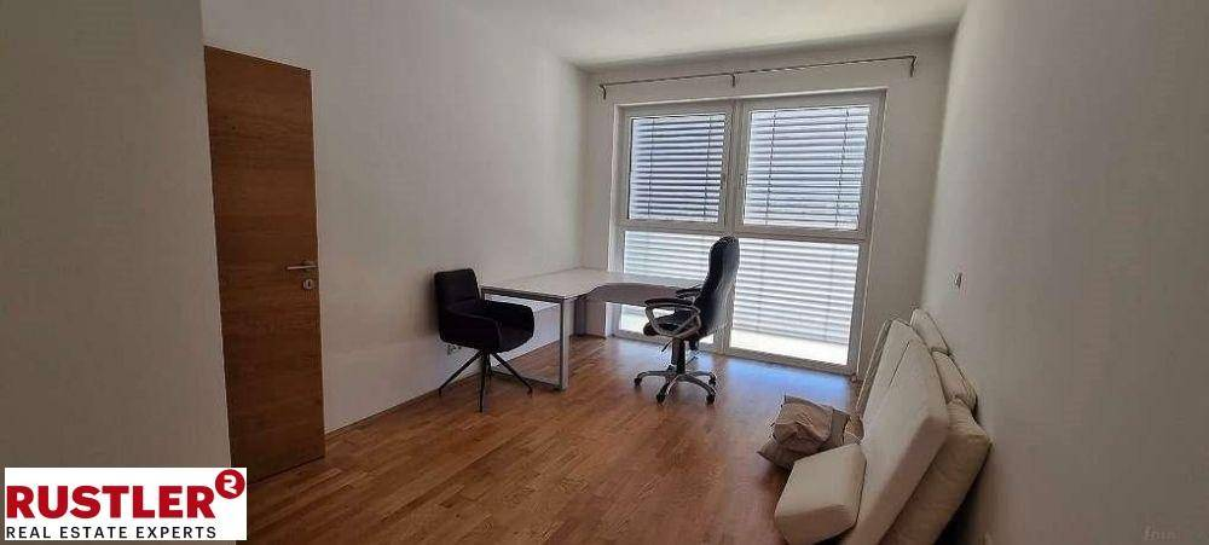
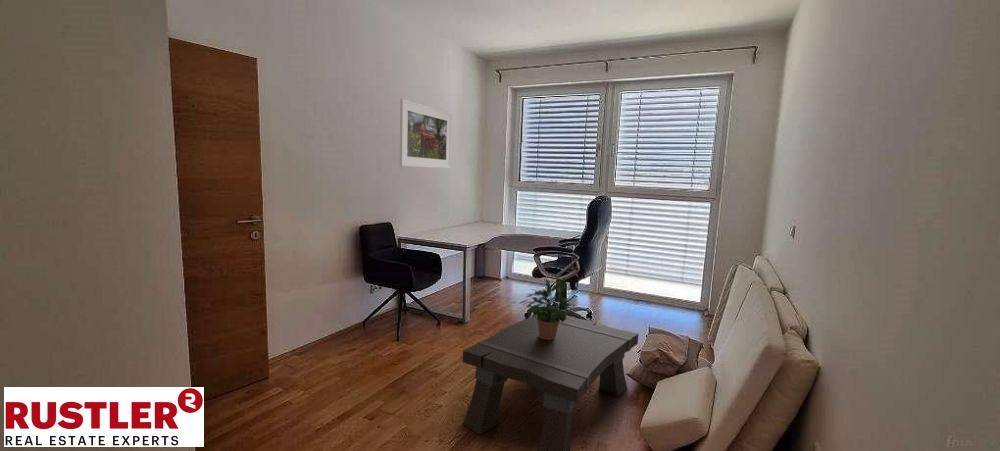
+ potted plant (544, 307)
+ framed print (428, 137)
+ coffee table (554, 373)
